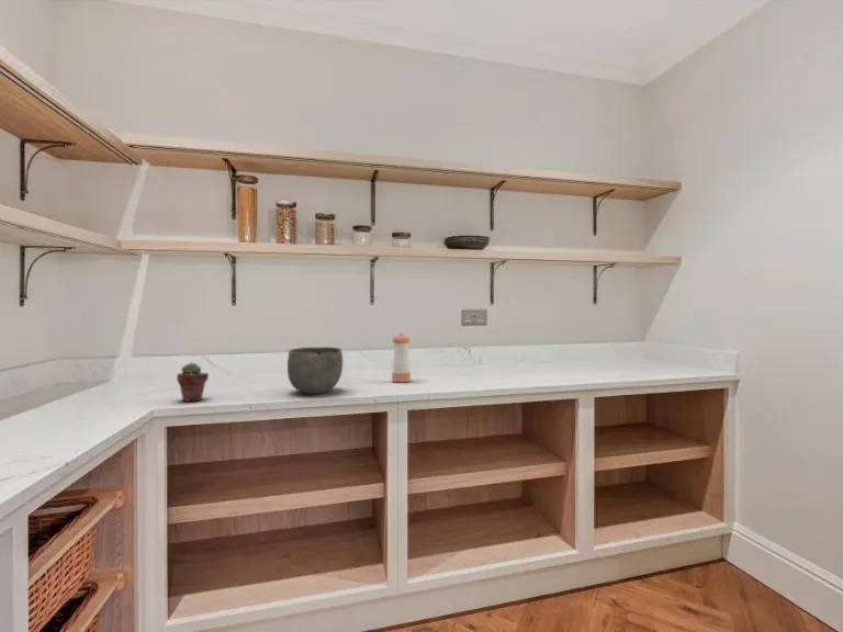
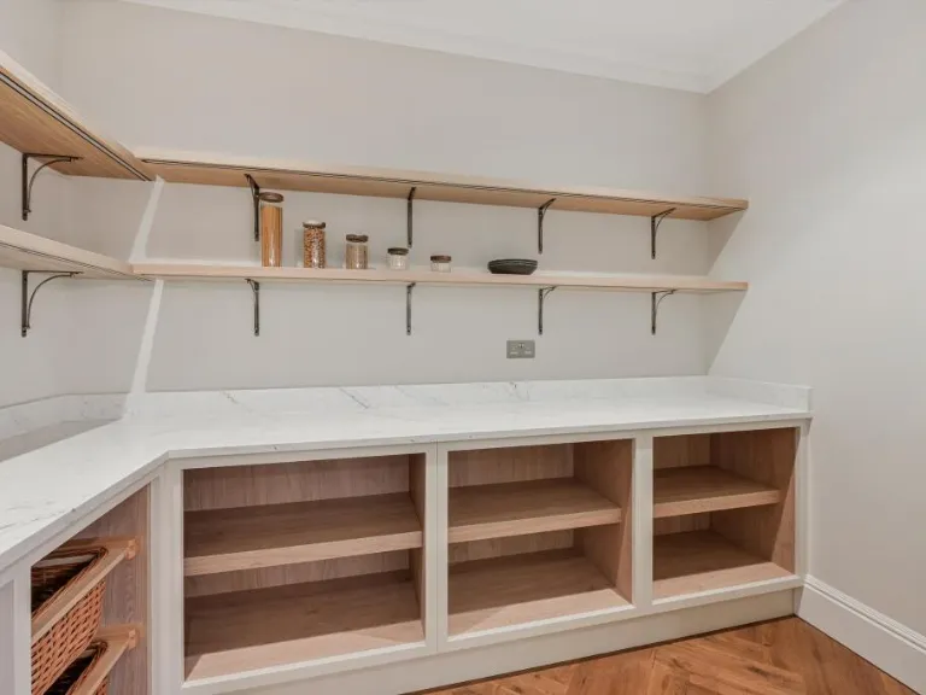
- potted succulent (192, 381)
- pepper shaker (401, 357)
- bowl (315, 370)
